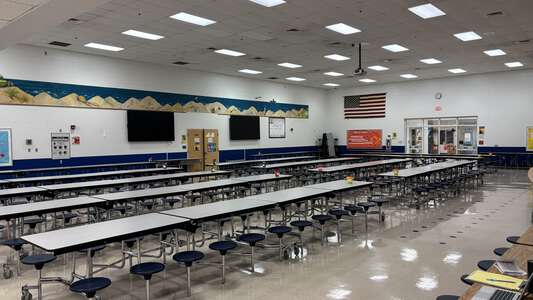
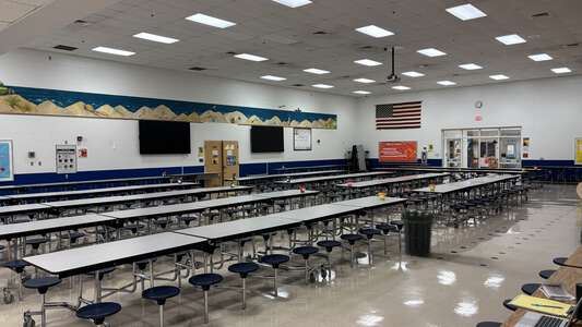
+ waste bin (417, 232)
